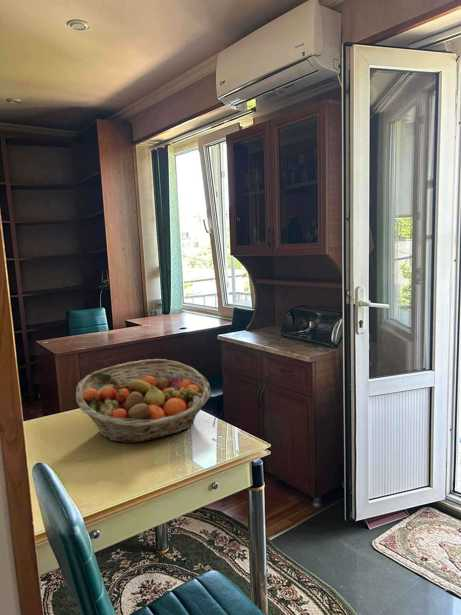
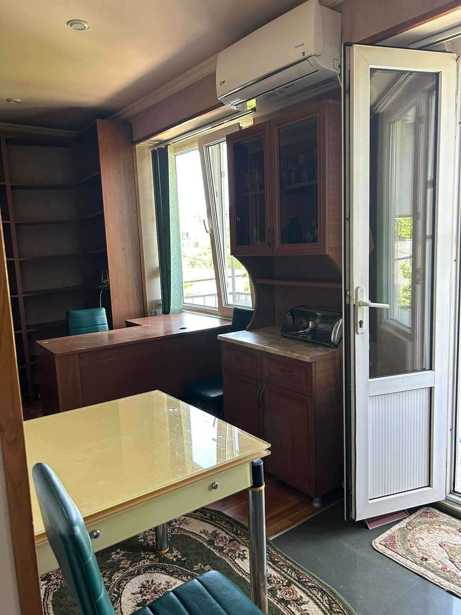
- fruit basket (145, 398)
